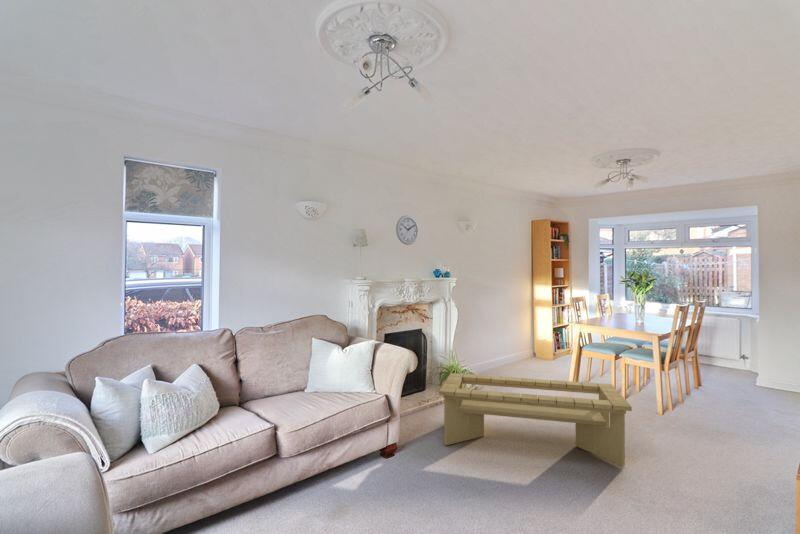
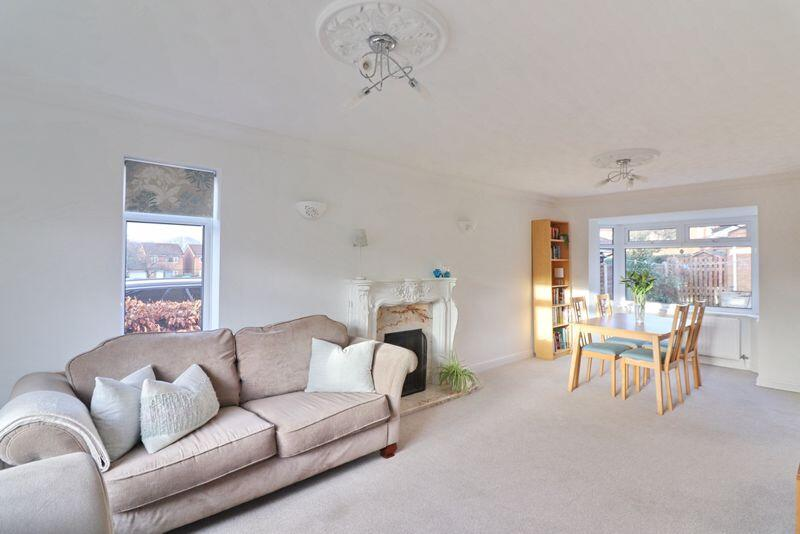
- coffee table (528, 414)
- wall clock (407, 230)
